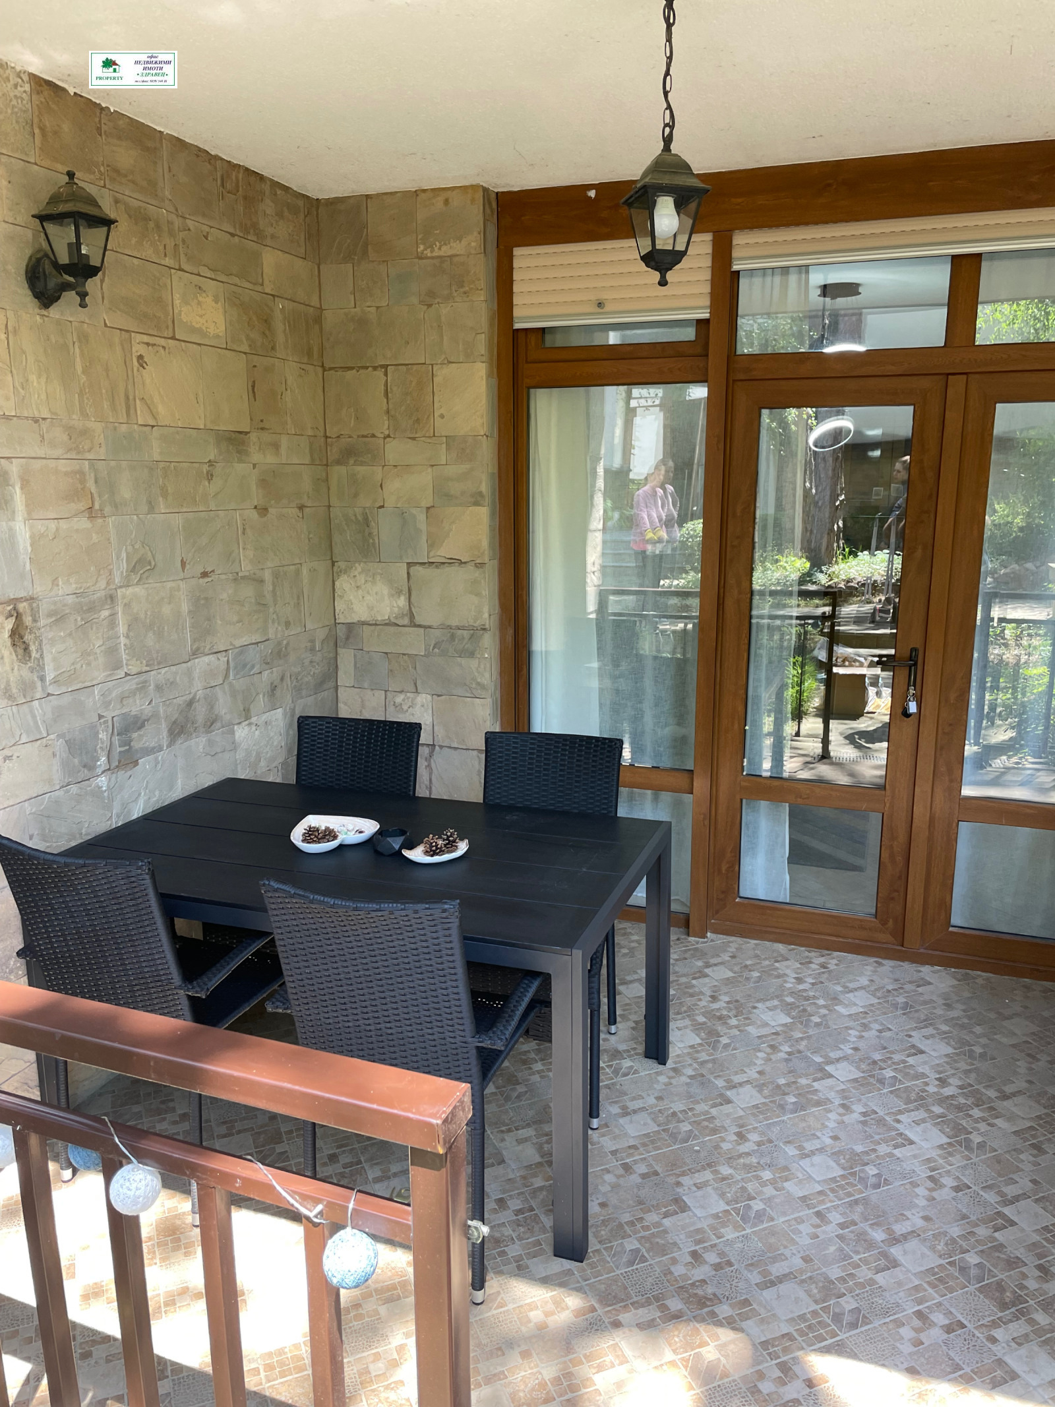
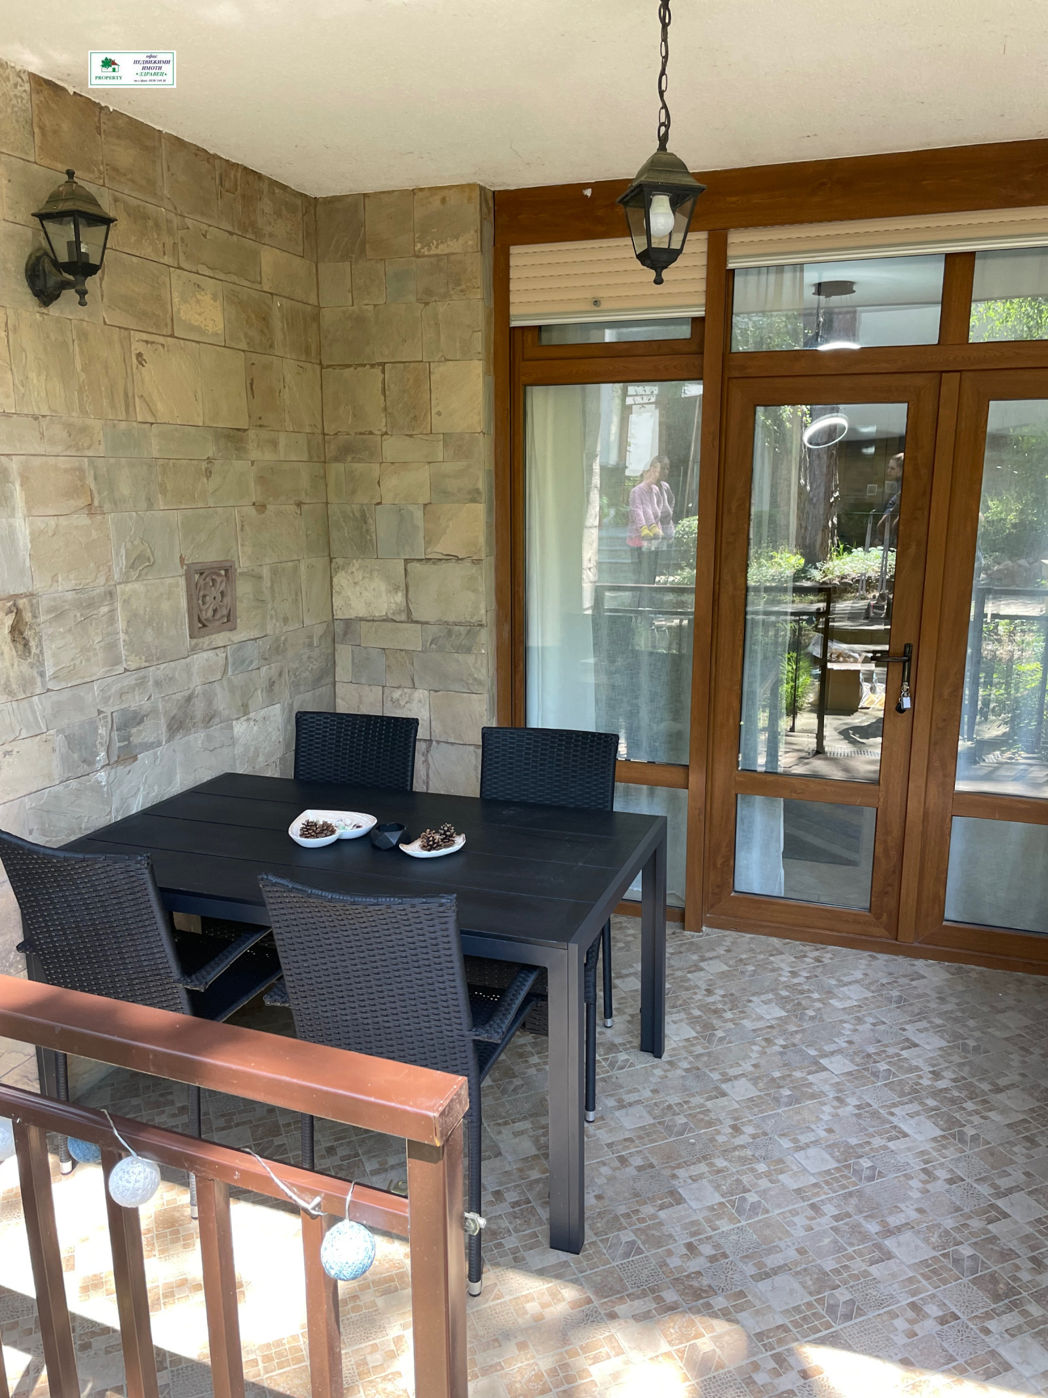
+ wall ornament (211, 598)
